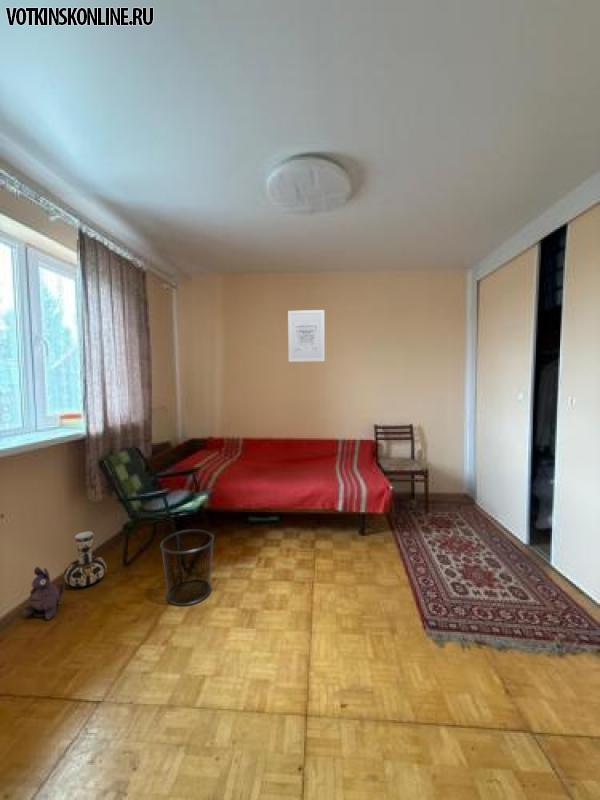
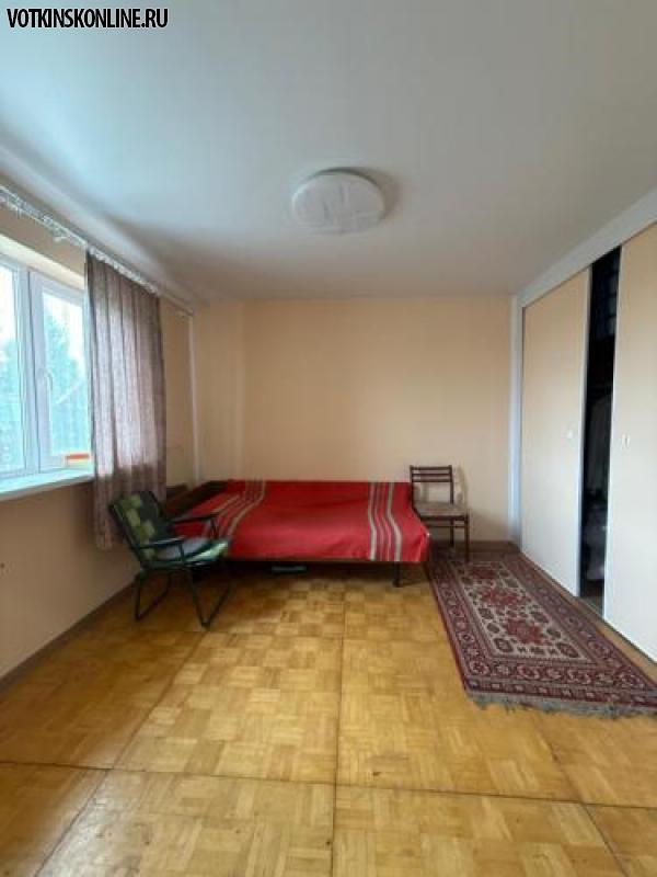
- plush toy (48, 587)
- waste bin (188, 566)
- vase (84, 557)
- wall art (306, 336)
